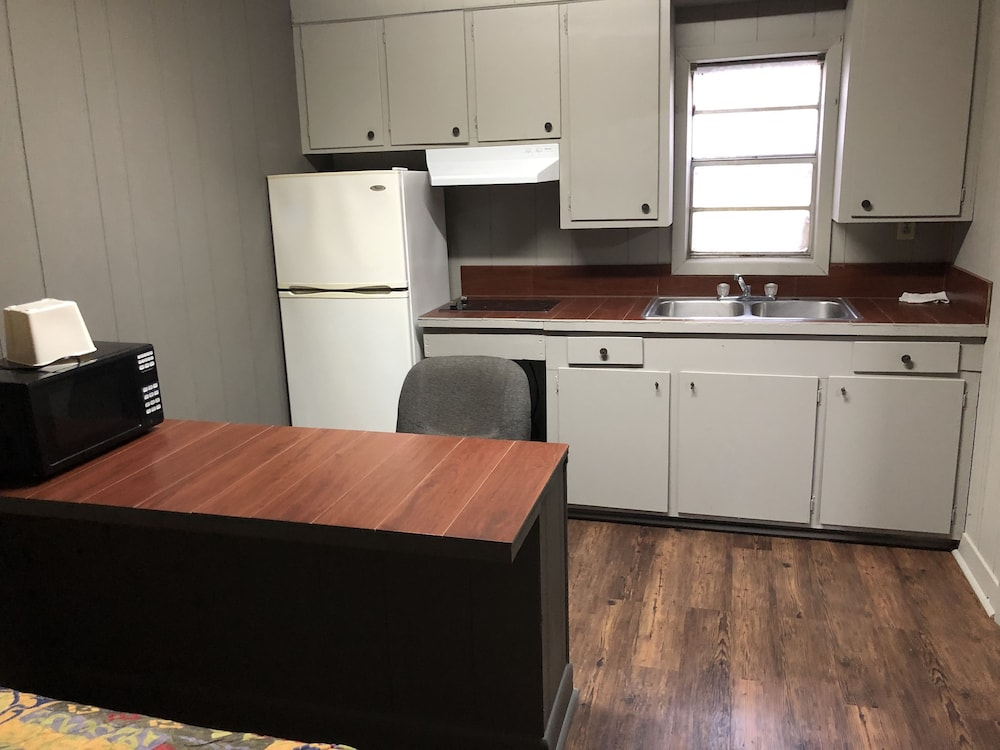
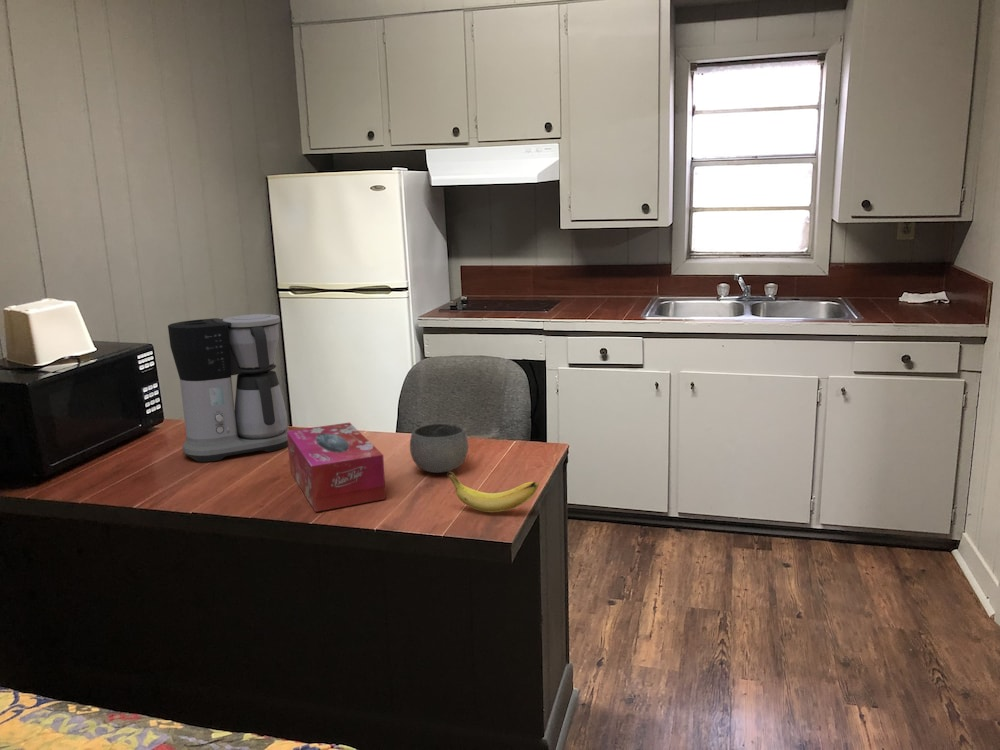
+ banana (492, 493)
+ tissue box (333, 463)
+ bowl (439, 449)
+ coffee maker (231, 386)
